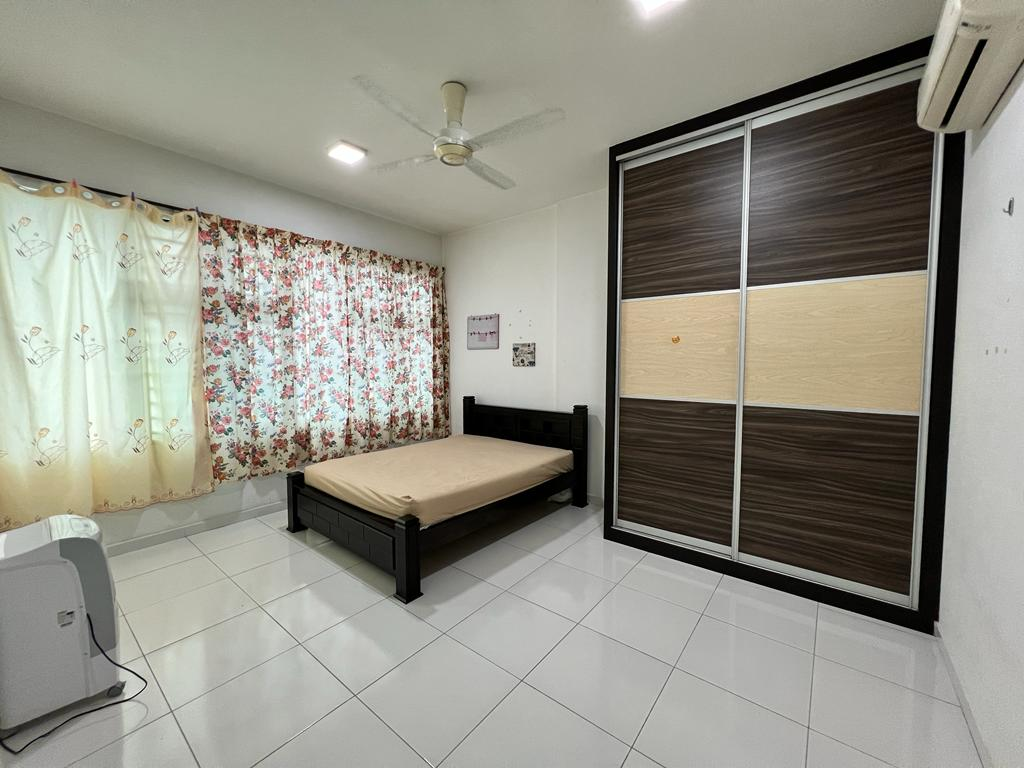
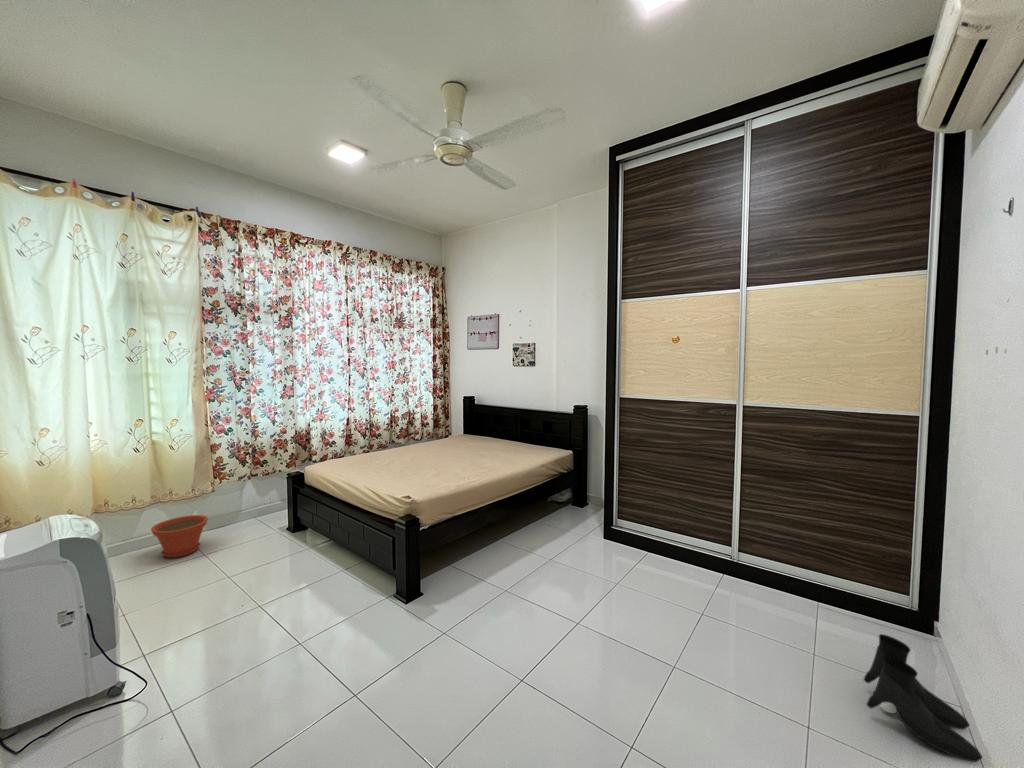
+ plant pot (180, 537)
+ boots (918, 688)
